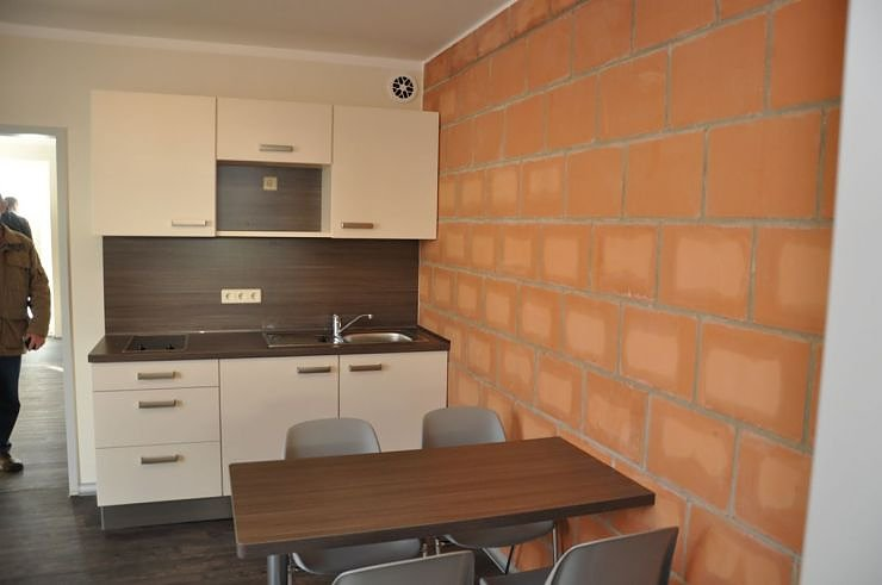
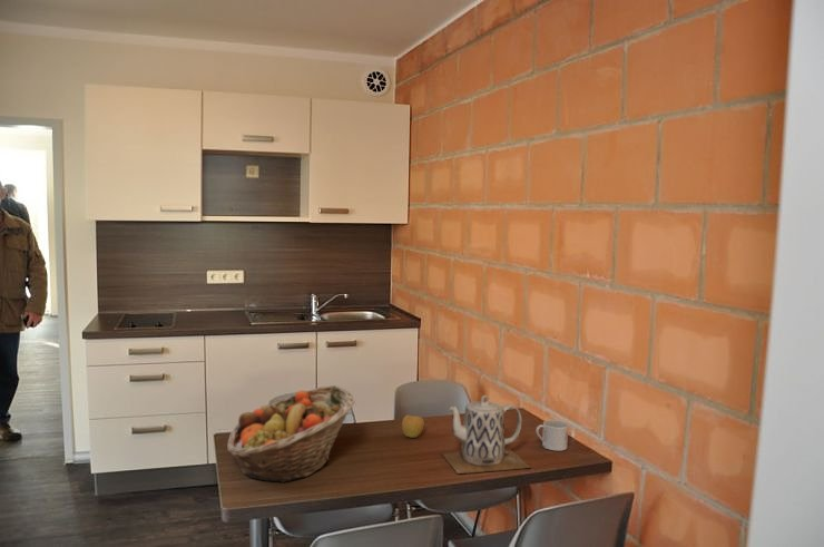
+ teapot (485, 428)
+ apple (412, 426)
+ fruit basket (291, 428)
+ mug (550, 434)
